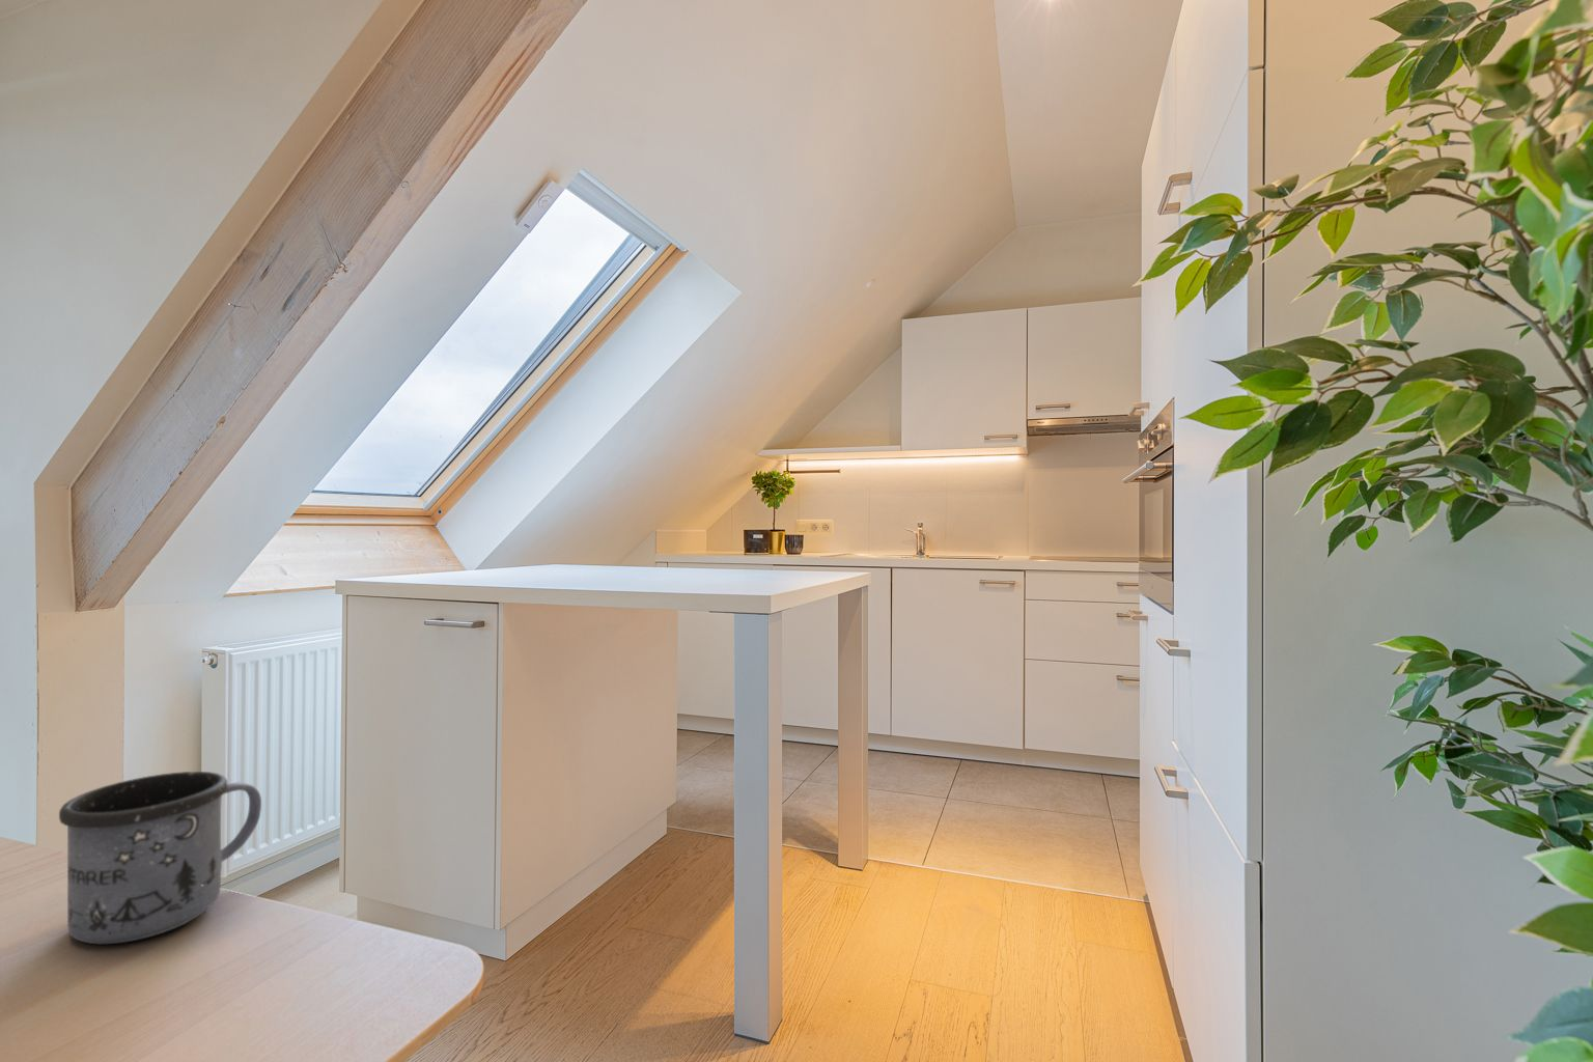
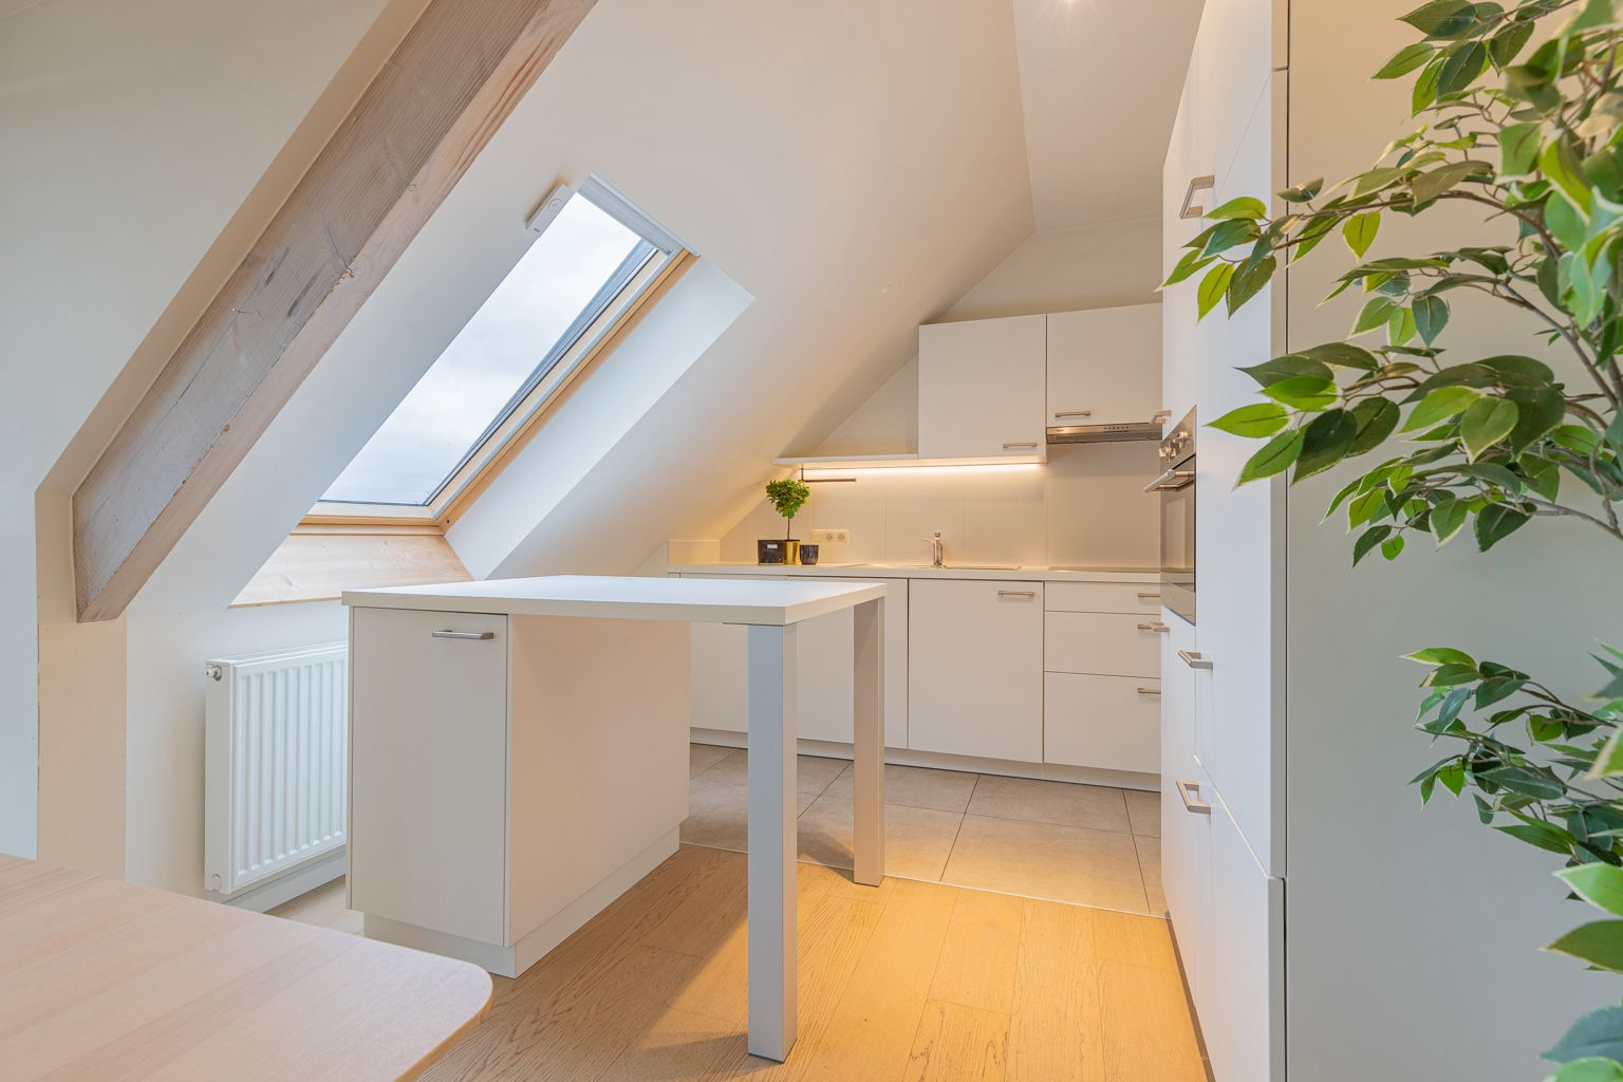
- mug (171, 846)
